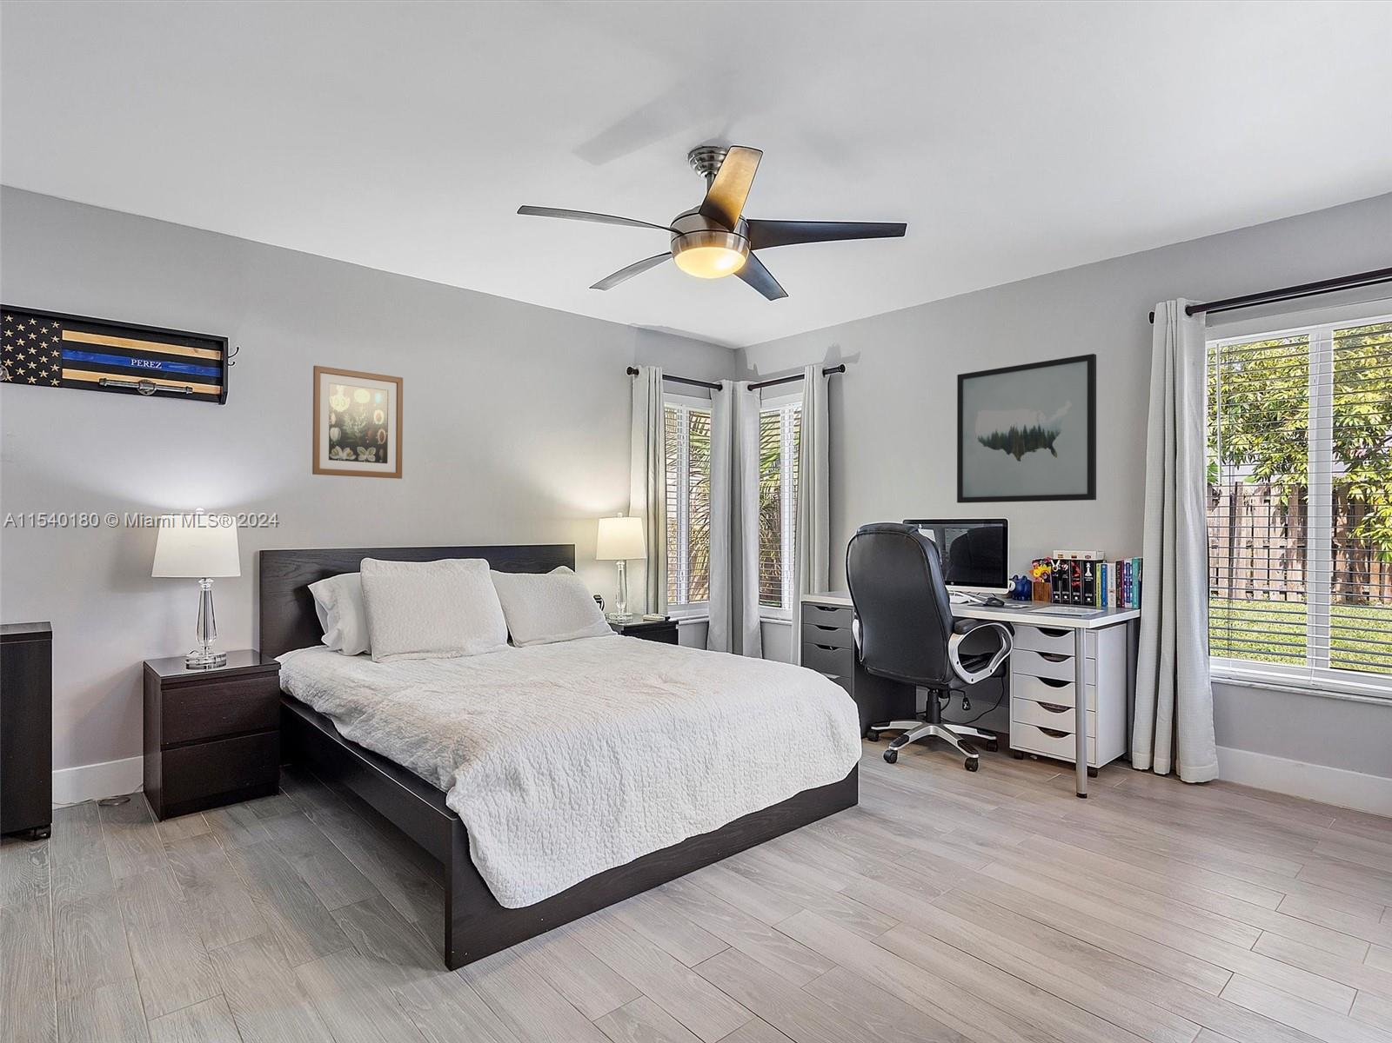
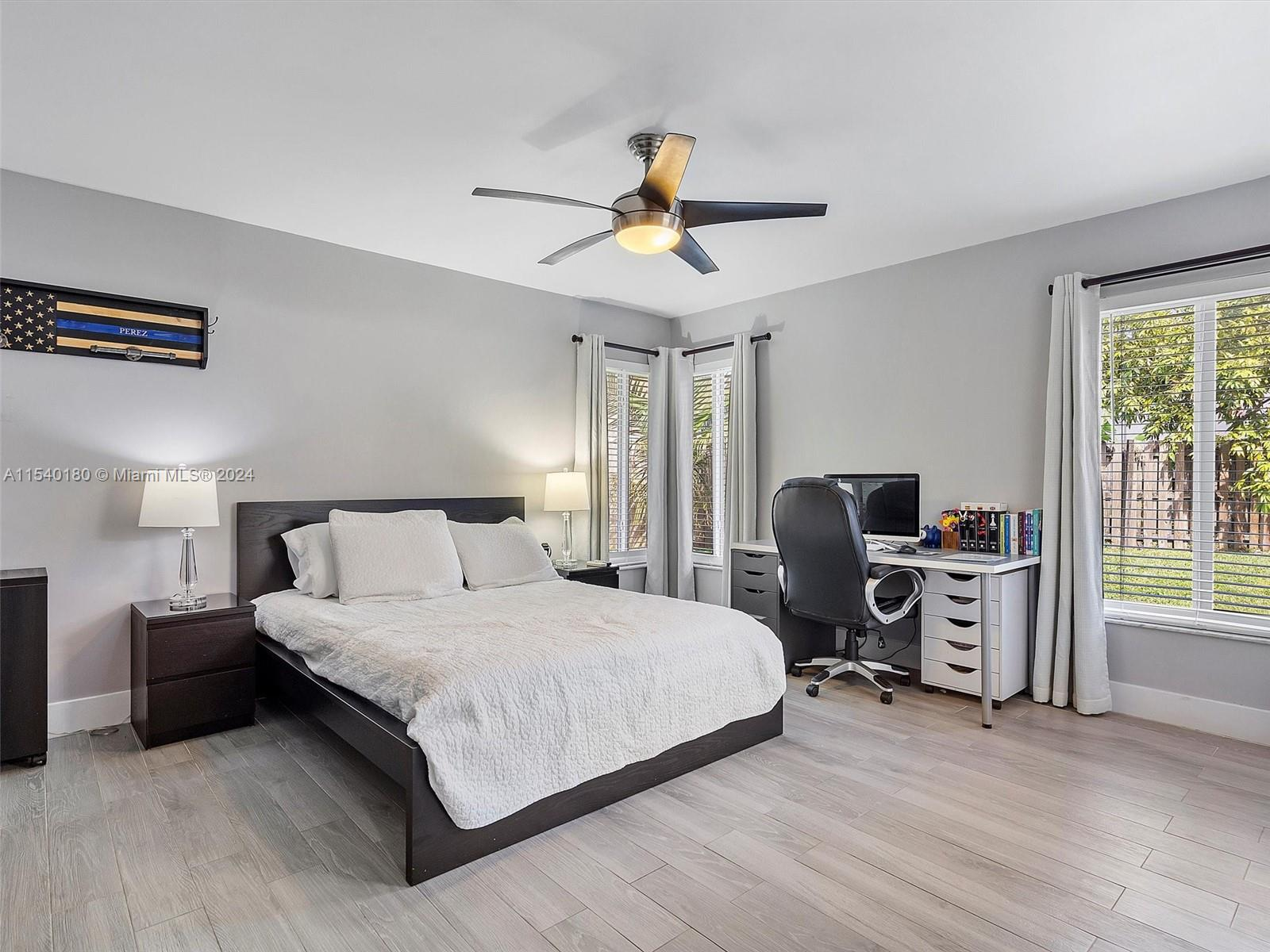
- wall art (1023, 433)
- wall art (360, 424)
